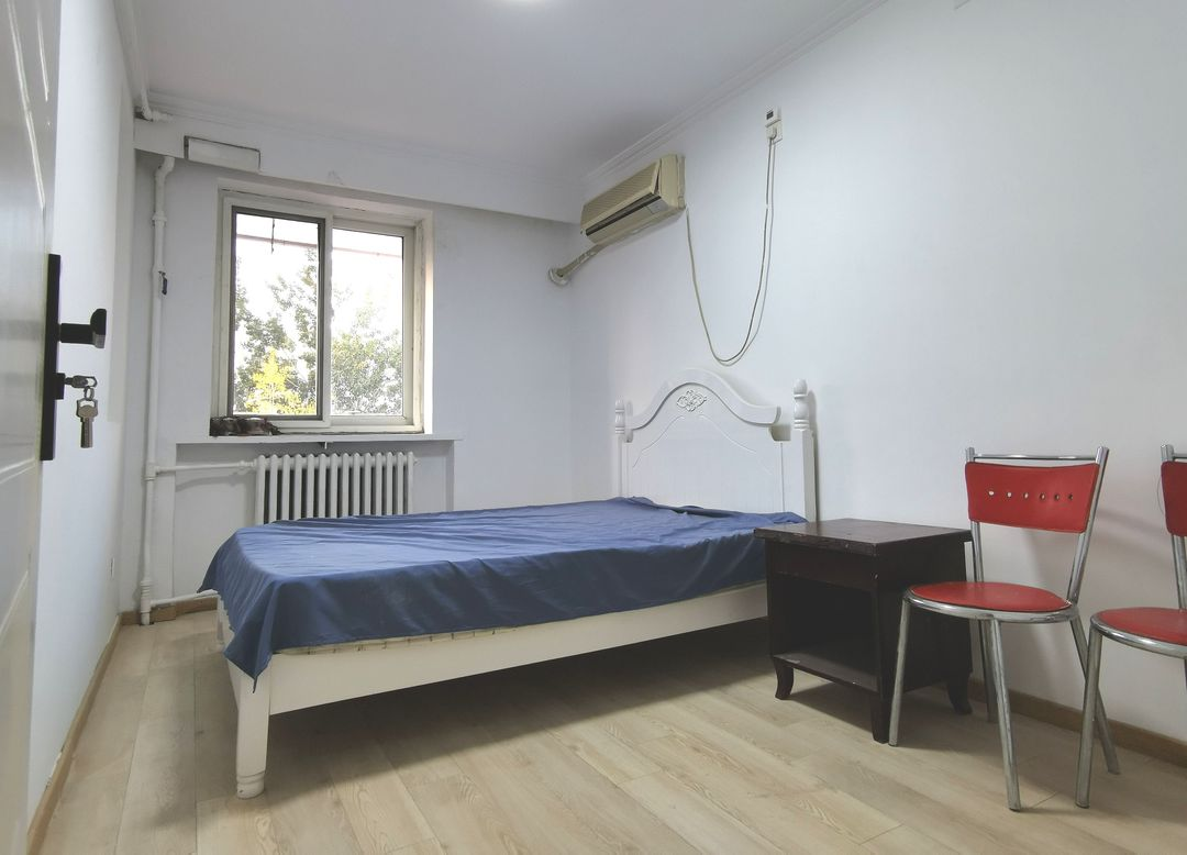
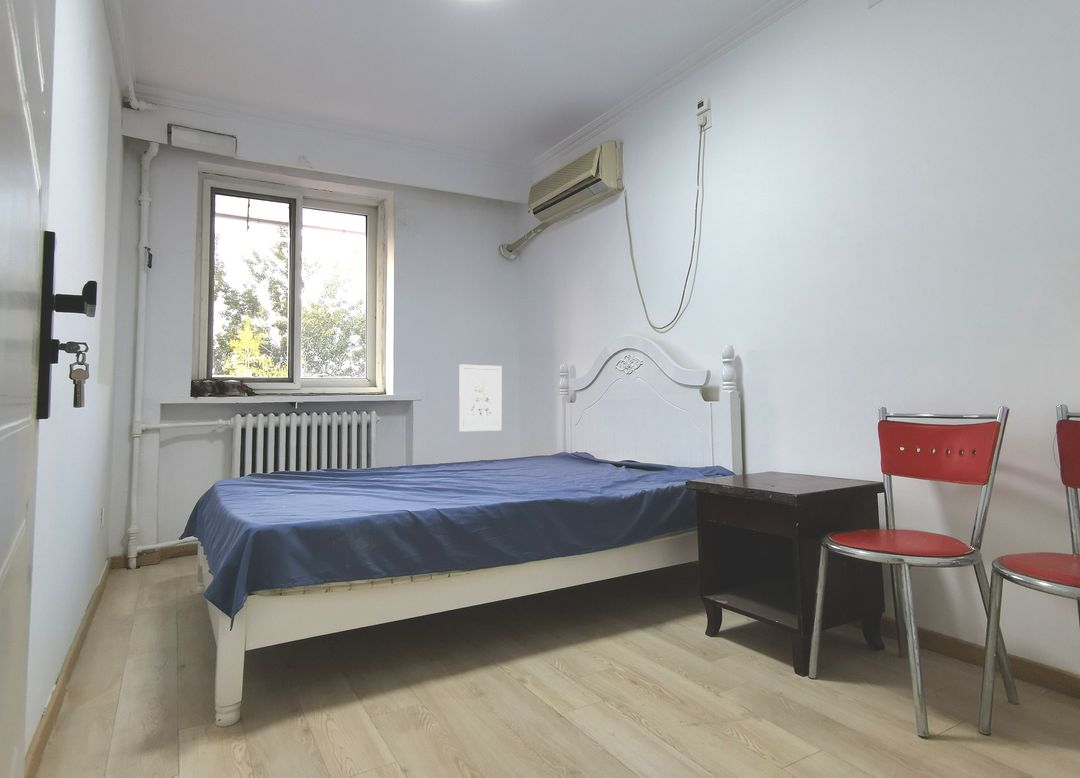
+ wall art (480, 398)
